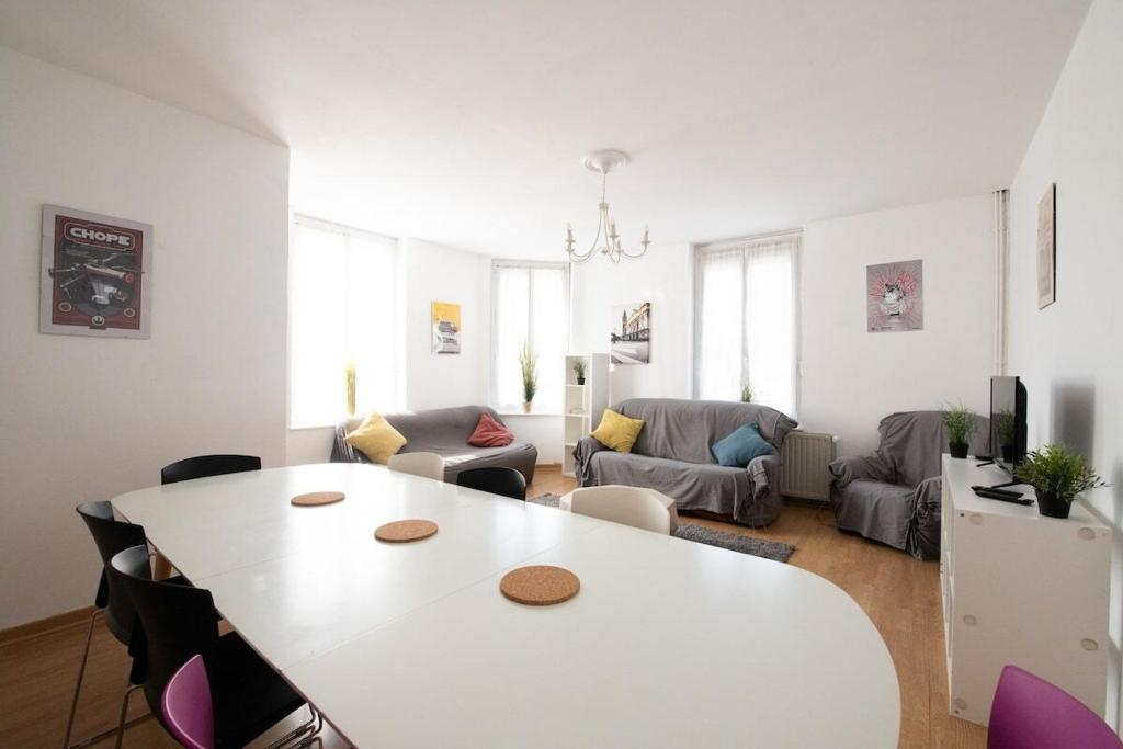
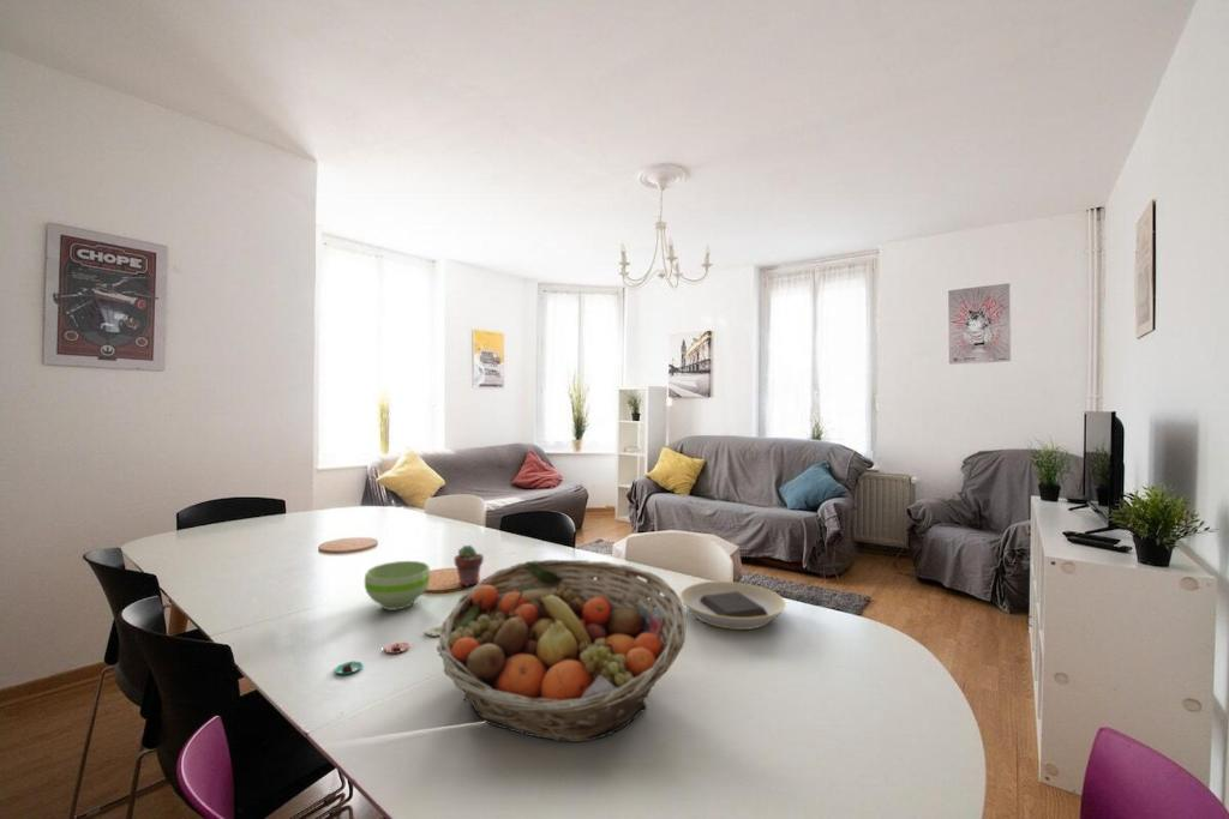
+ bowl (397, 586)
+ potted succulent (468, 564)
+ plate (731, 606)
+ plate (396, 646)
+ fruit basket (560, 638)
